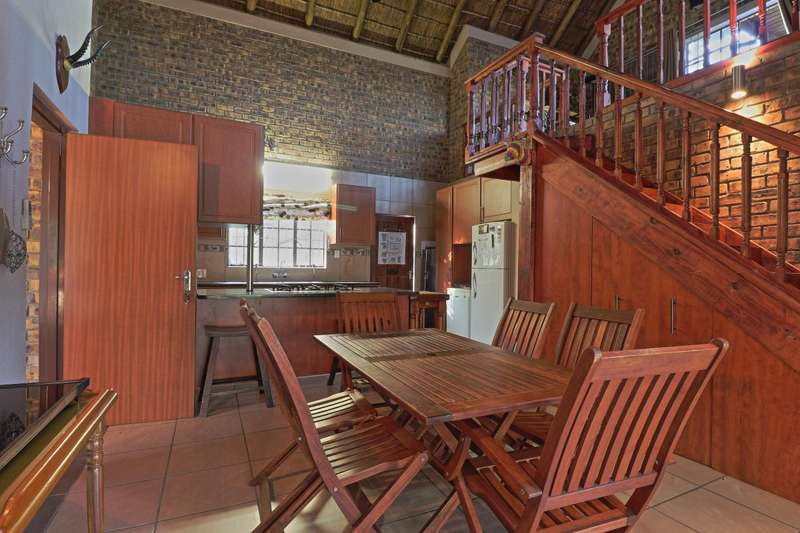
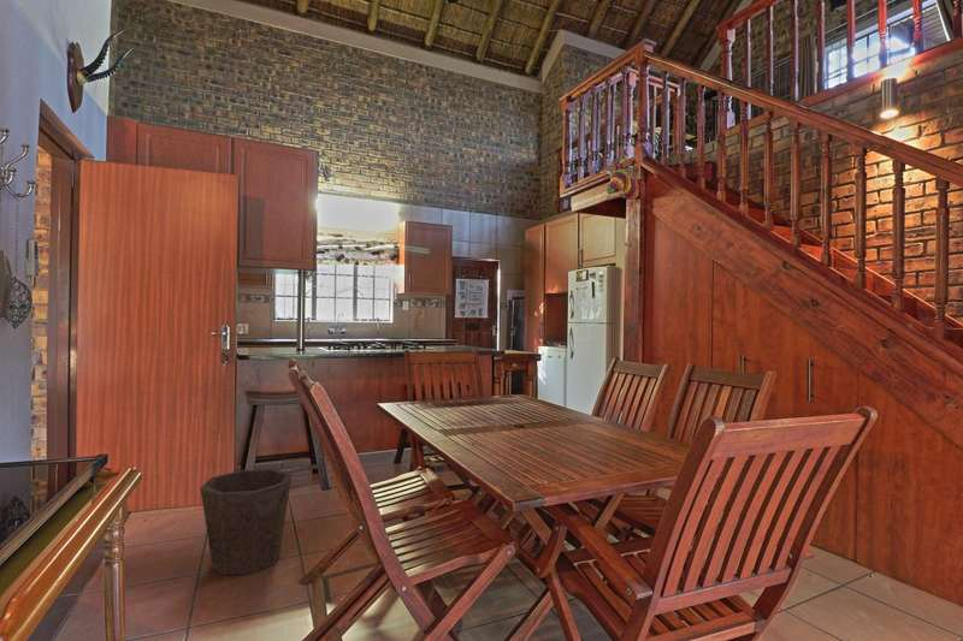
+ waste bin (247, 520)
